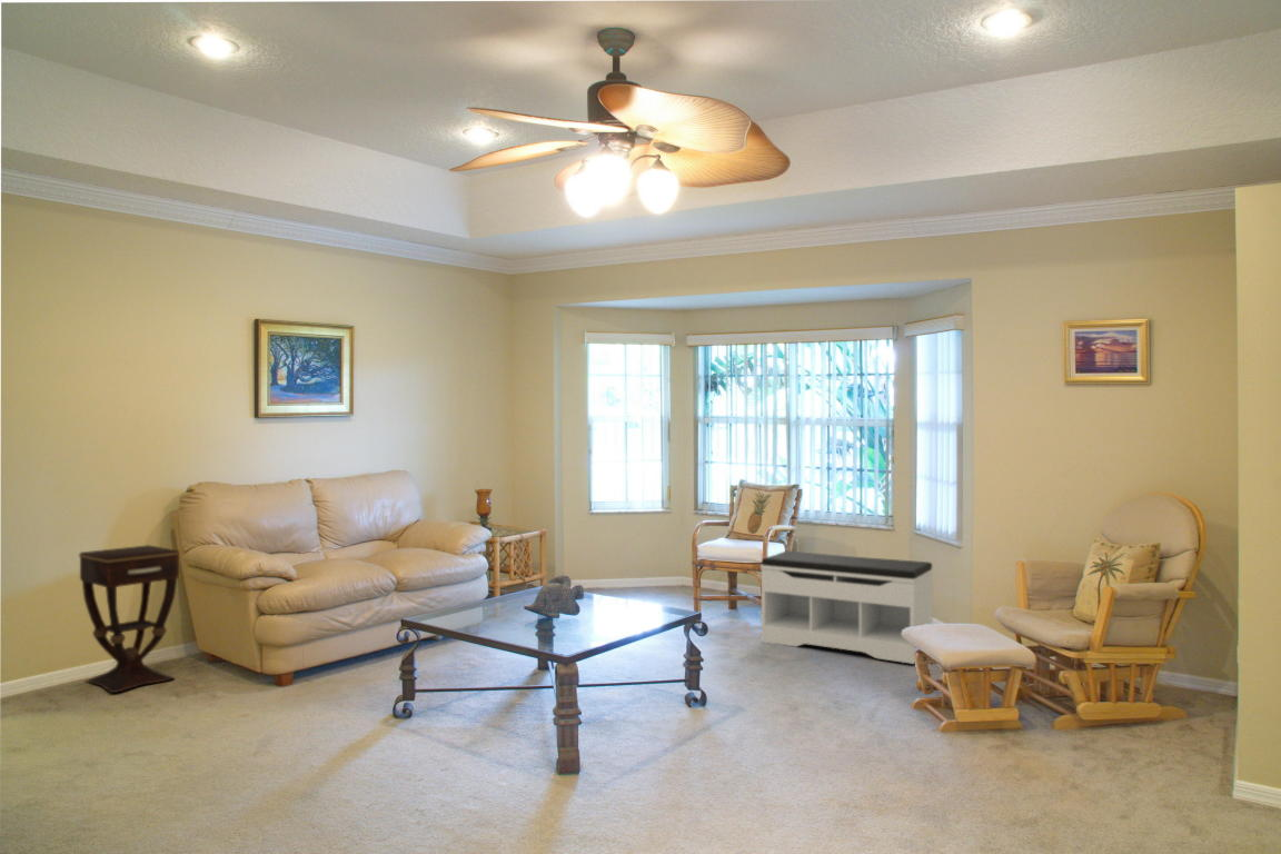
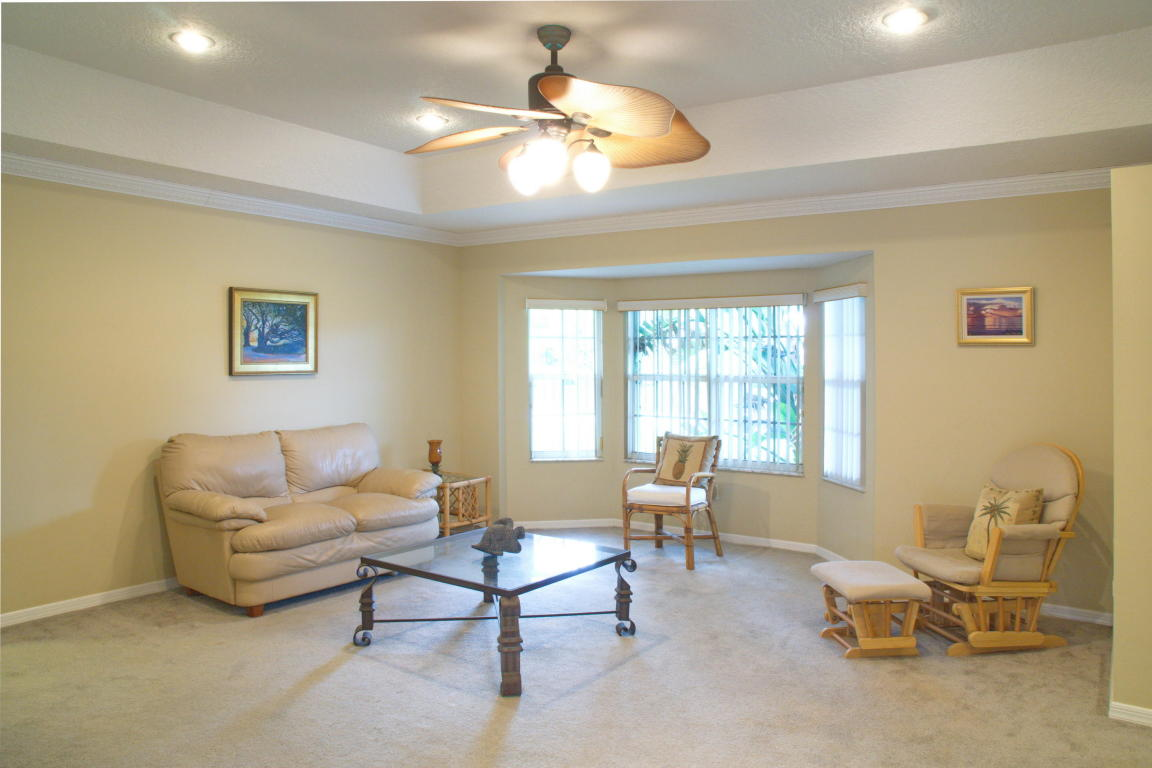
- side table (132, 620)
- bench (845, 602)
